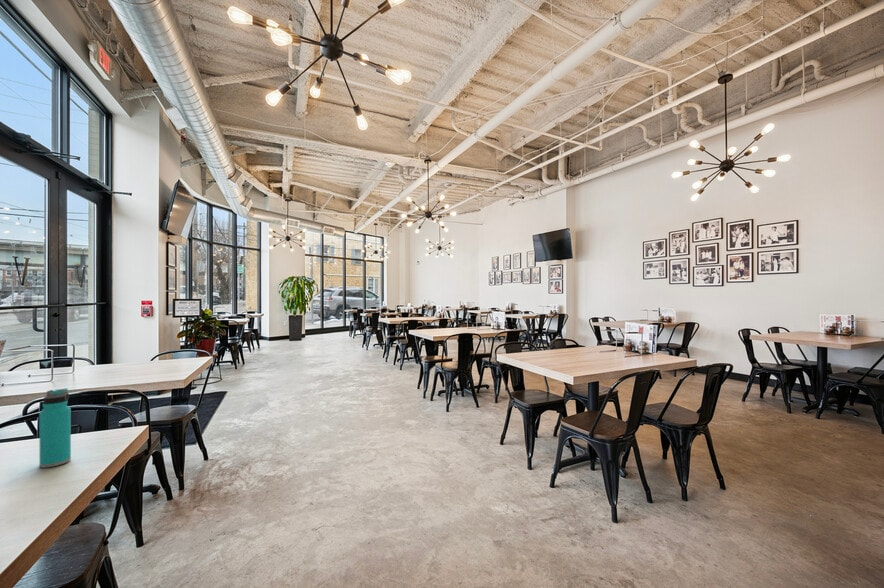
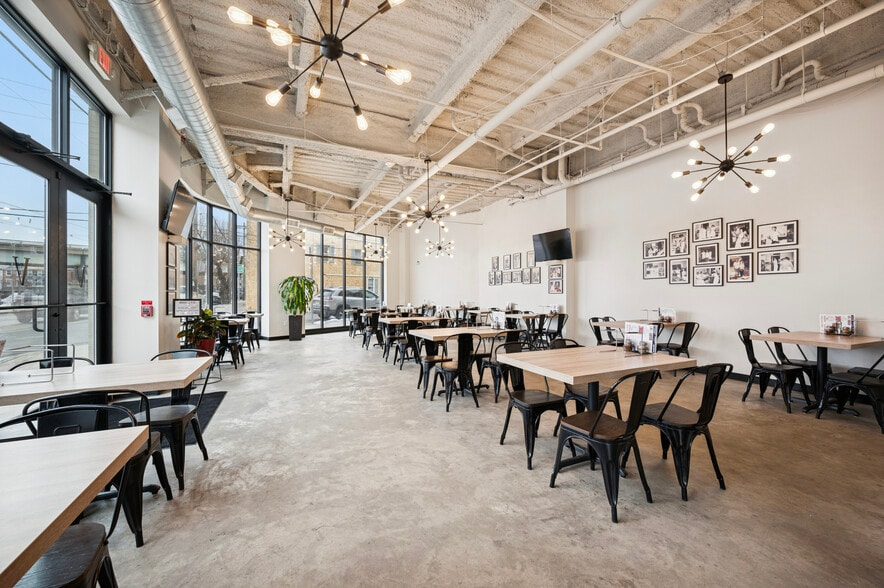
- water bottle (55, 426)
